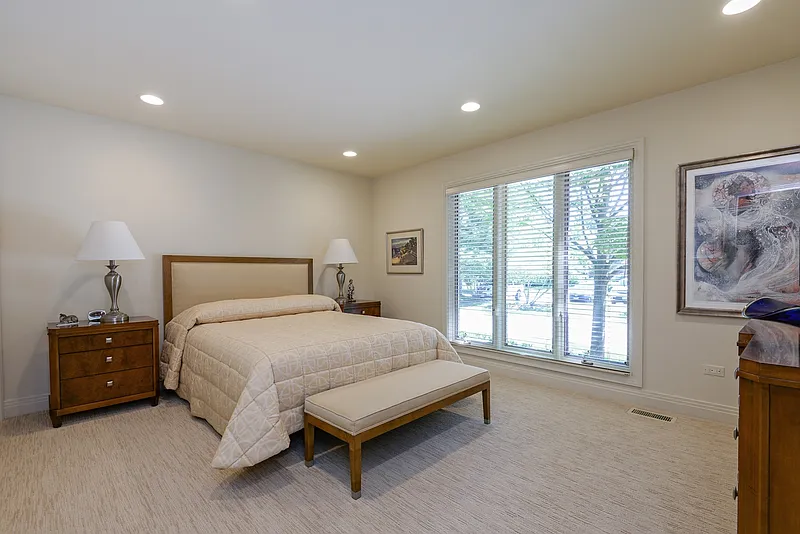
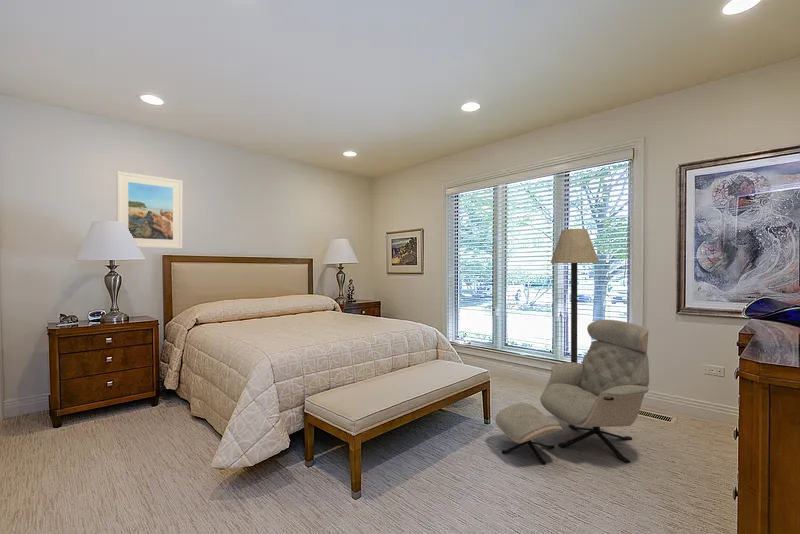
+ floor lamp (574, 313)
+ armchair (569, 384)
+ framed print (151, 211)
